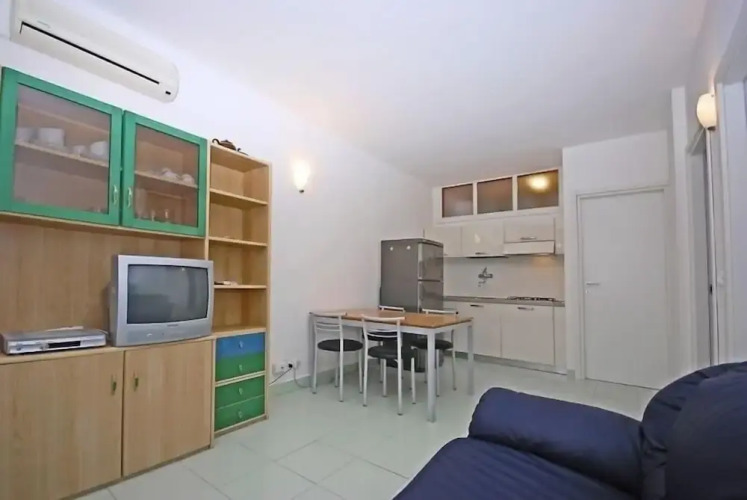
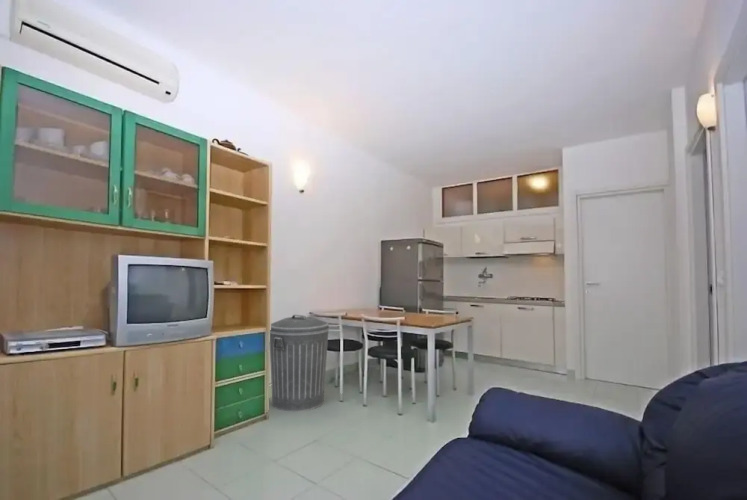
+ trash can (298, 358)
